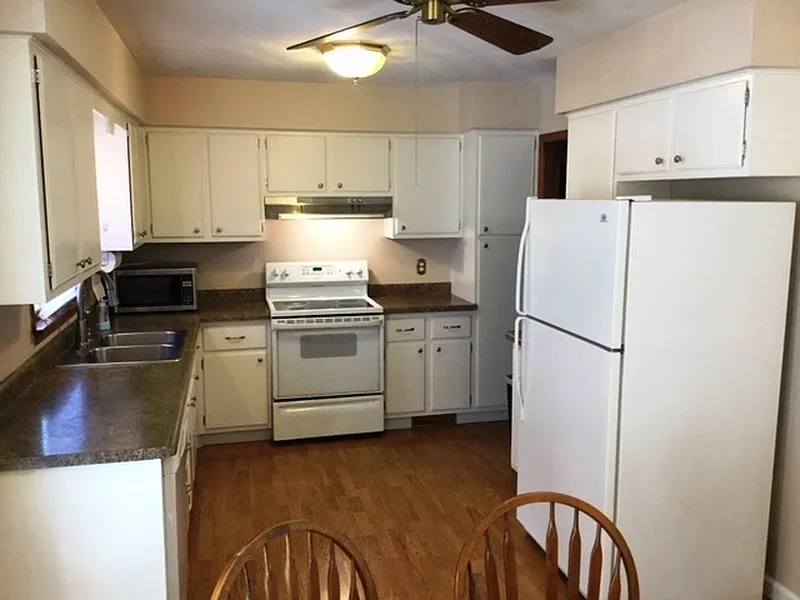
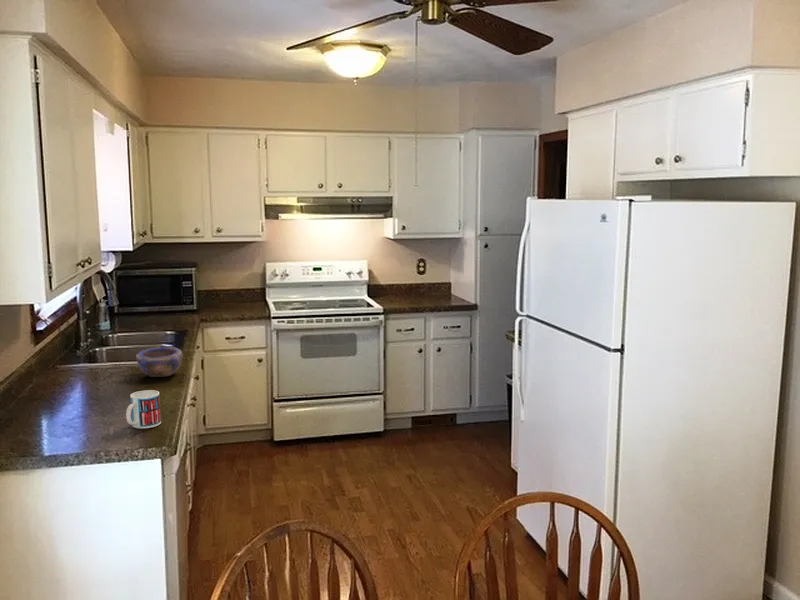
+ mug (143, 410)
+ bowl (159, 363)
